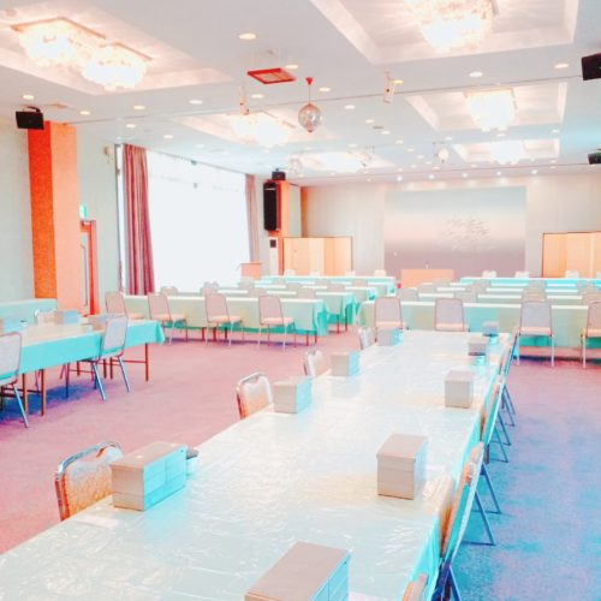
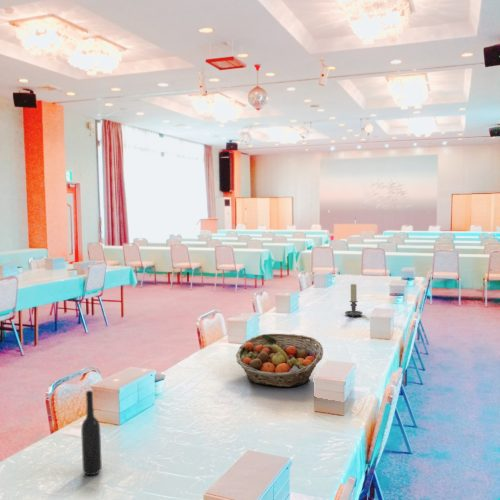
+ candle holder (353, 299)
+ bottle (90, 432)
+ fruit basket (279, 359)
